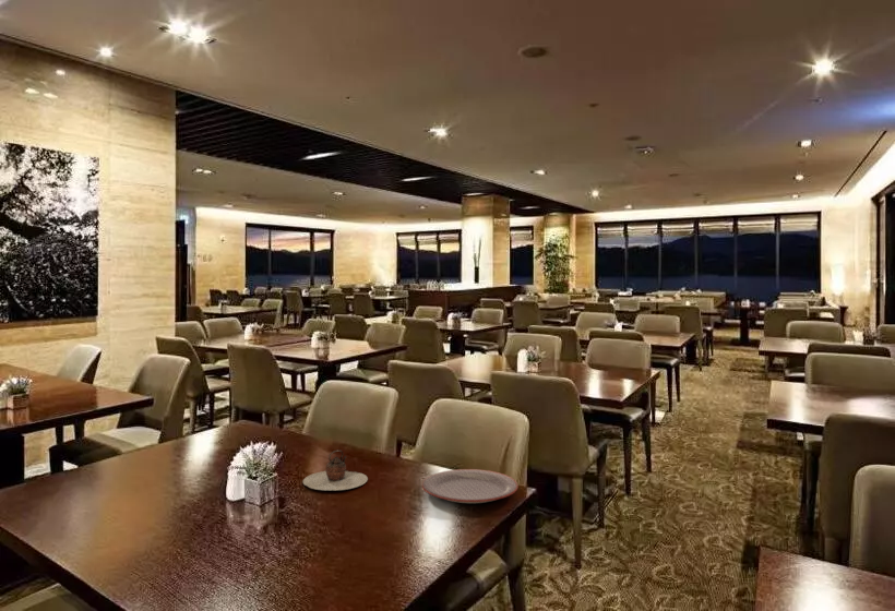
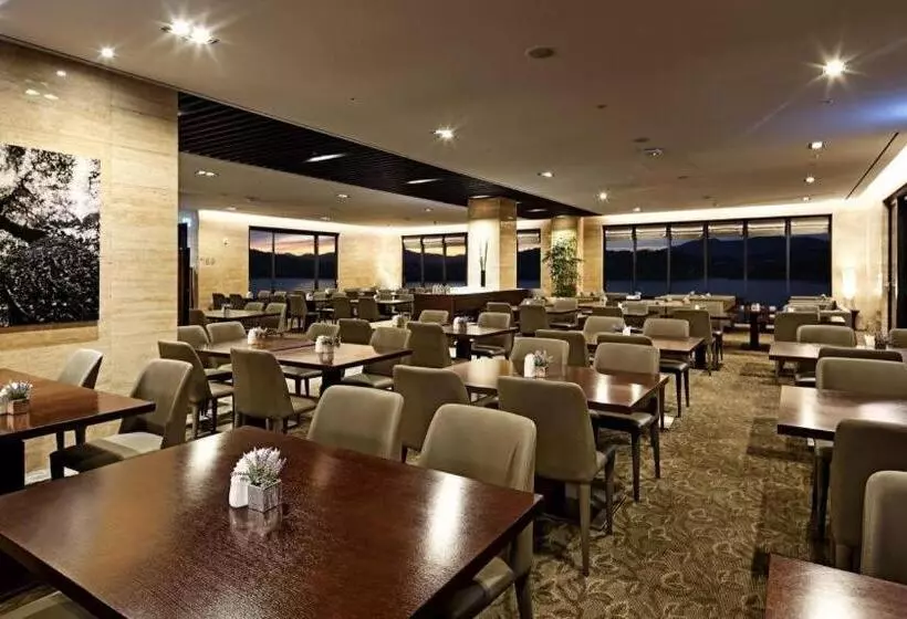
- teapot (335, 466)
- plate (469, 487)
